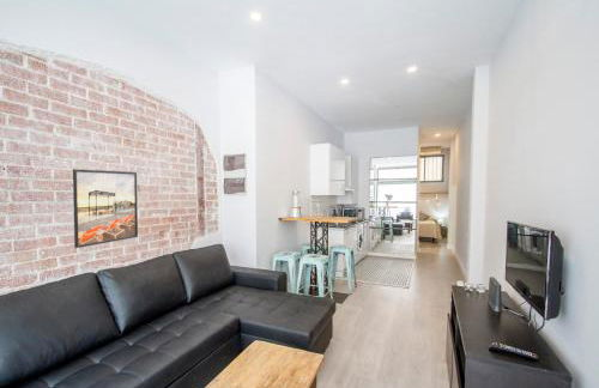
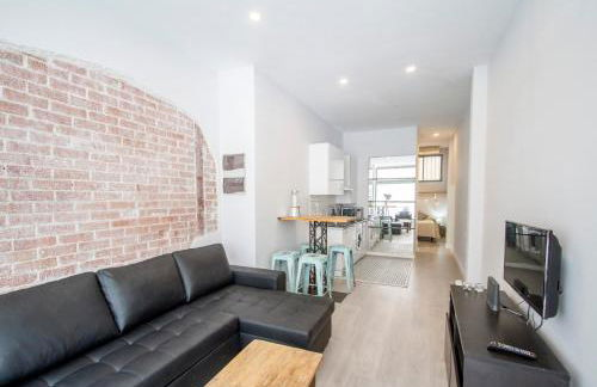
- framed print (108, 206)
